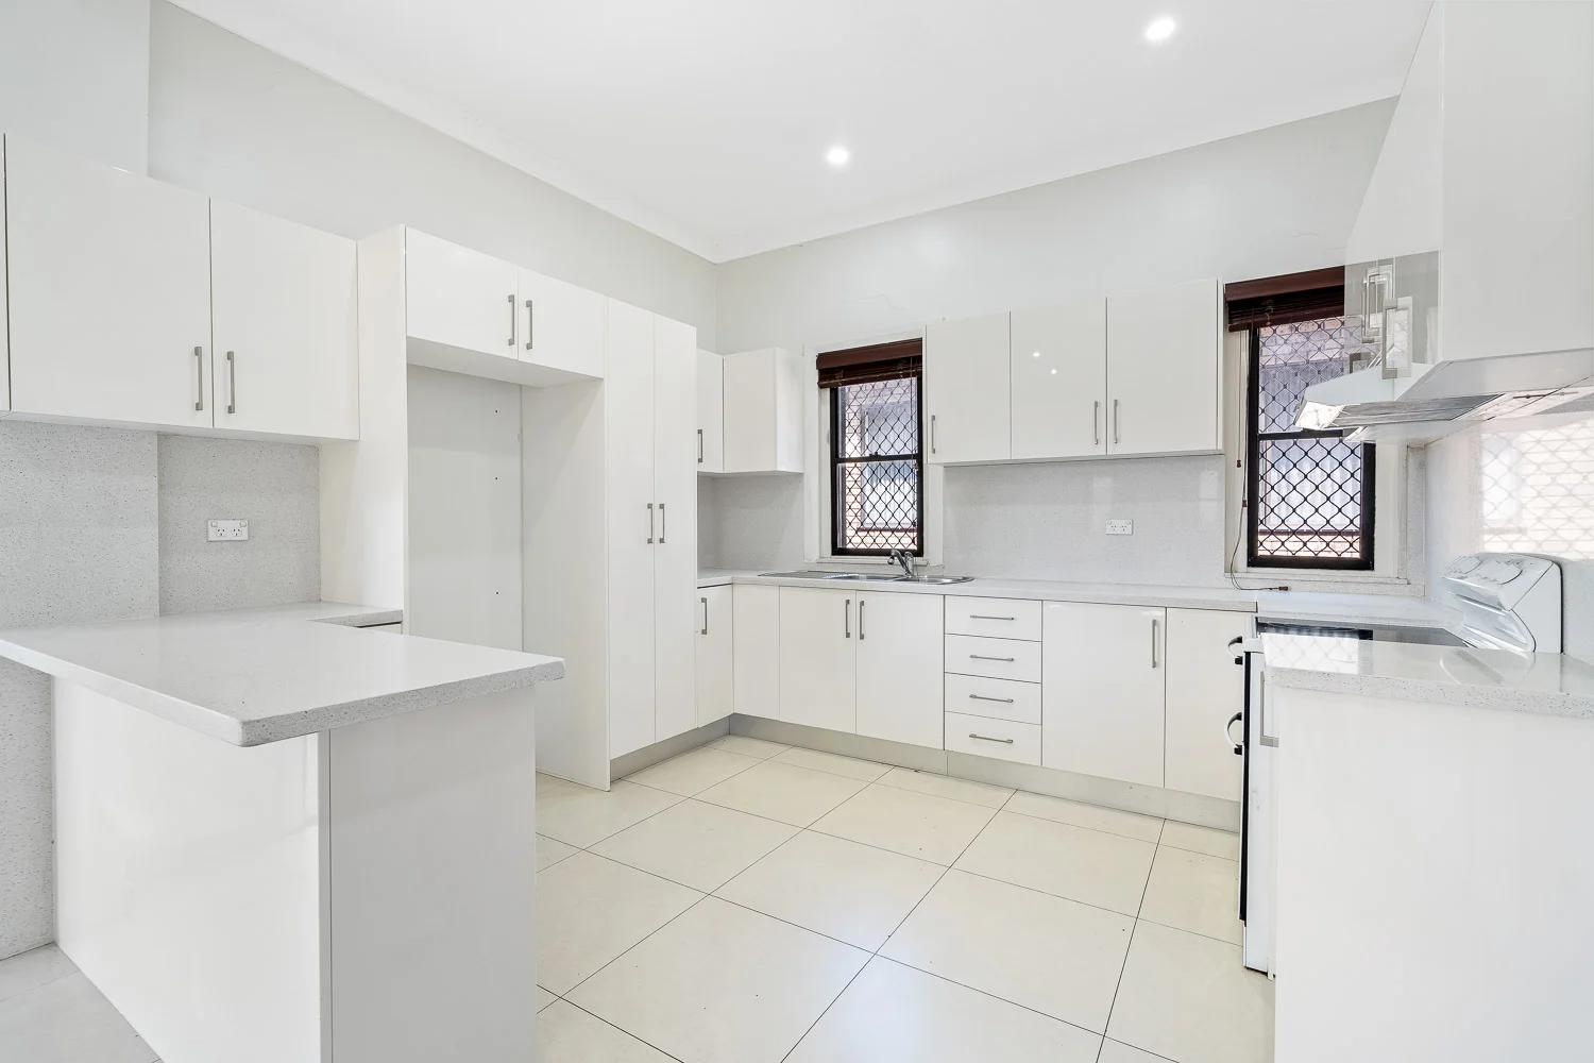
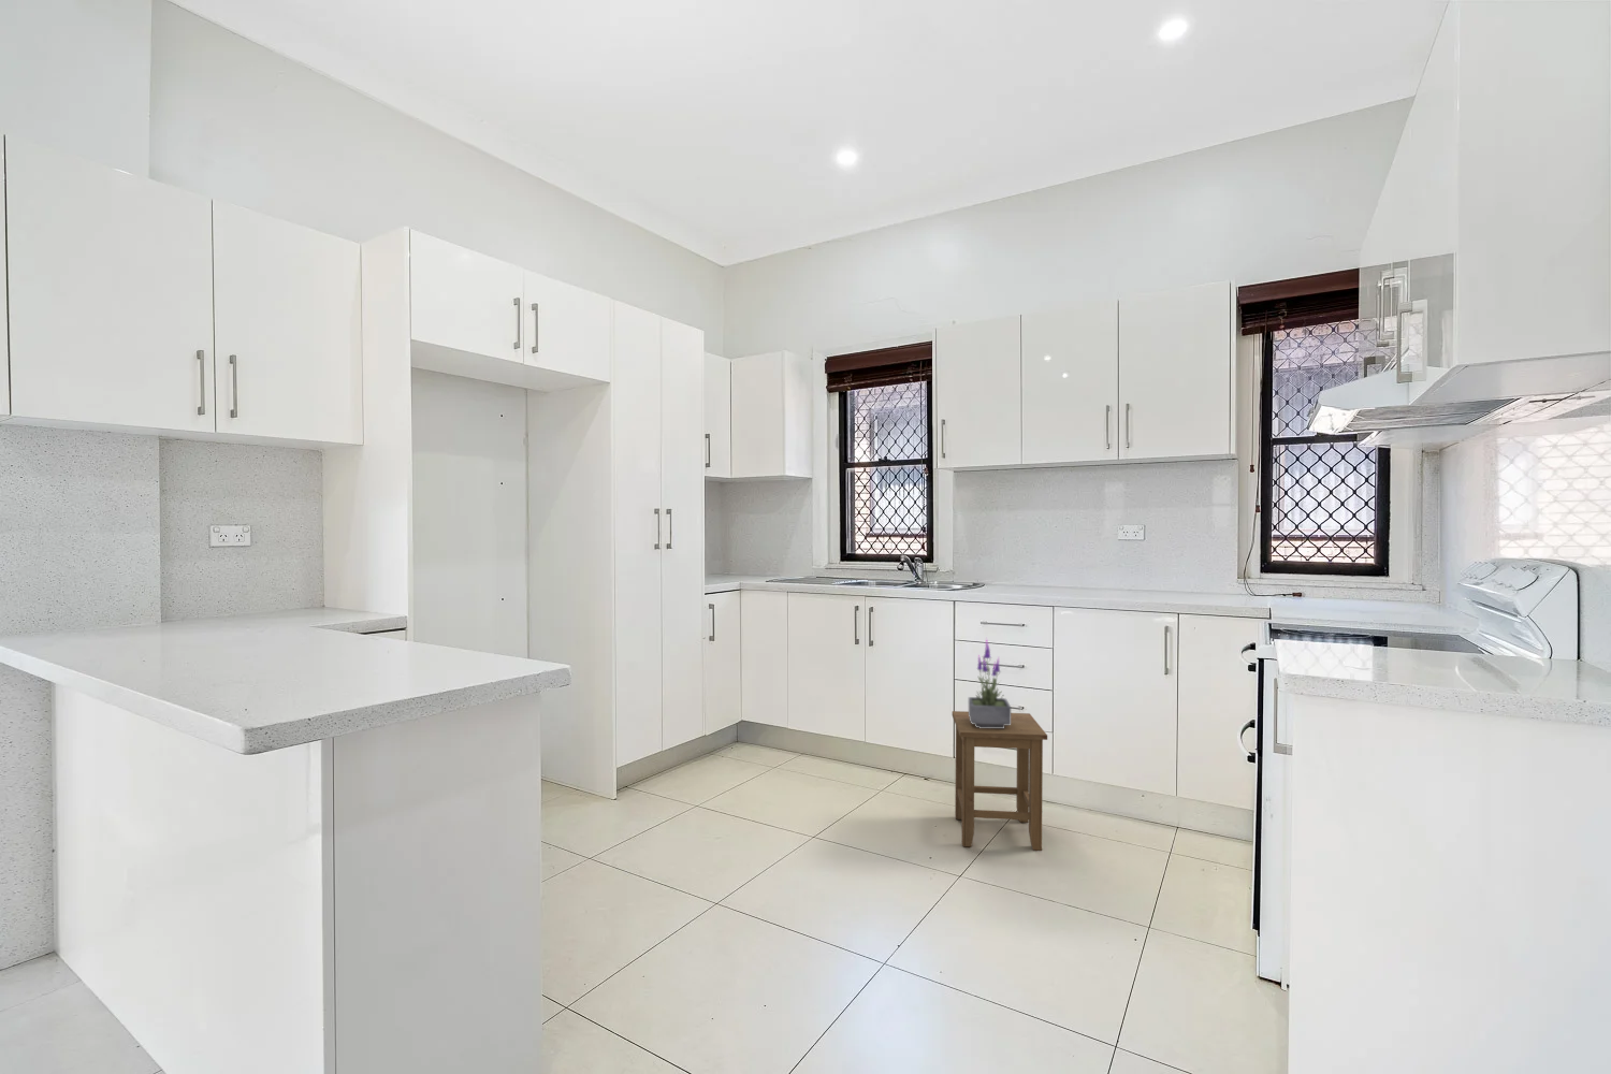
+ potted plant (989, 680)
+ stool (996, 786)
